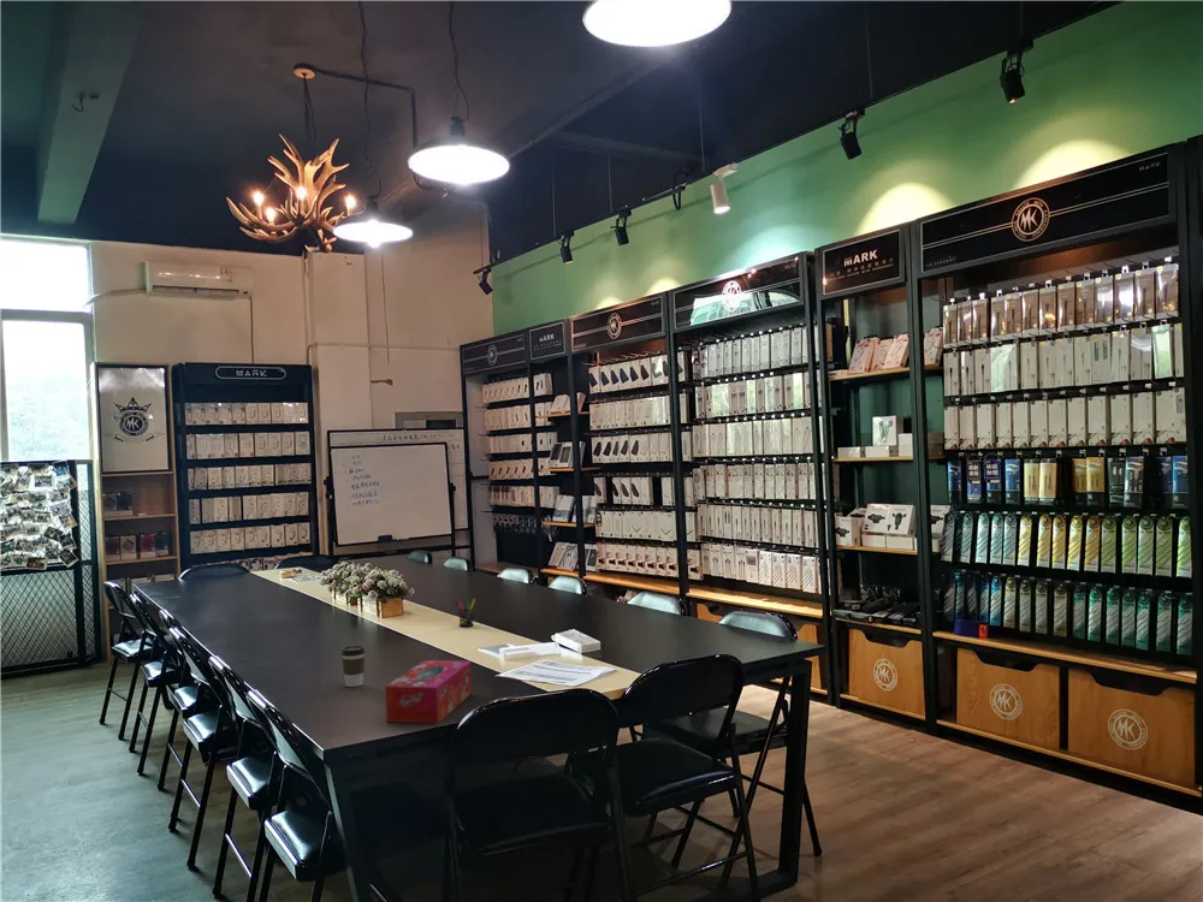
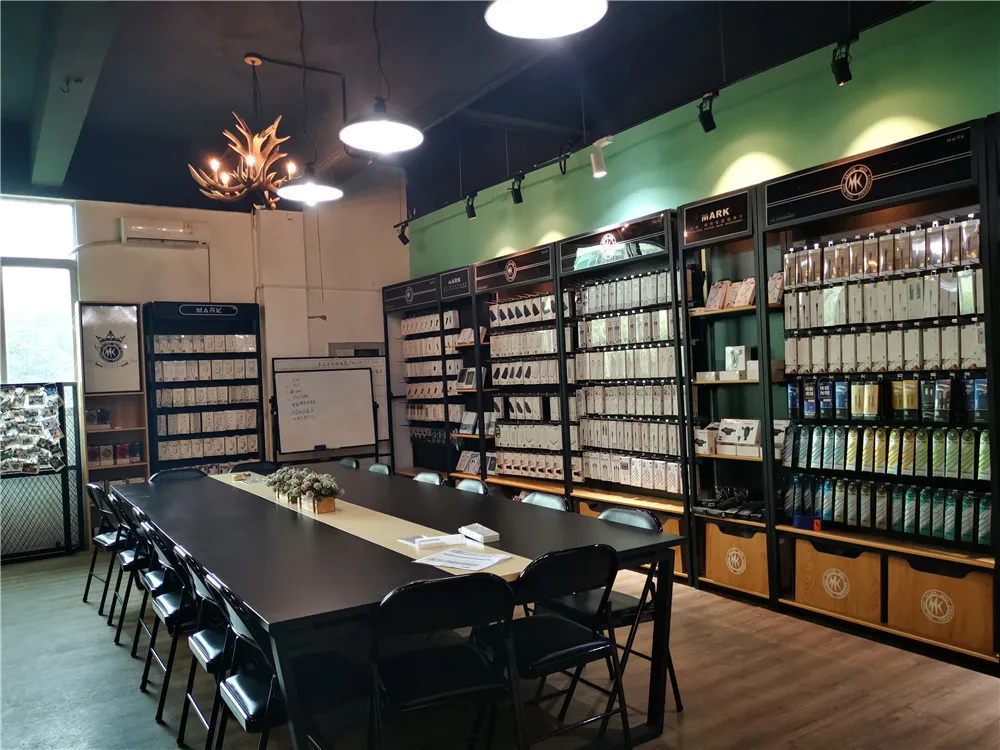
- pen holder (466, 611)
- tissue box (431, 689)
- coffee cup (354, 666)
